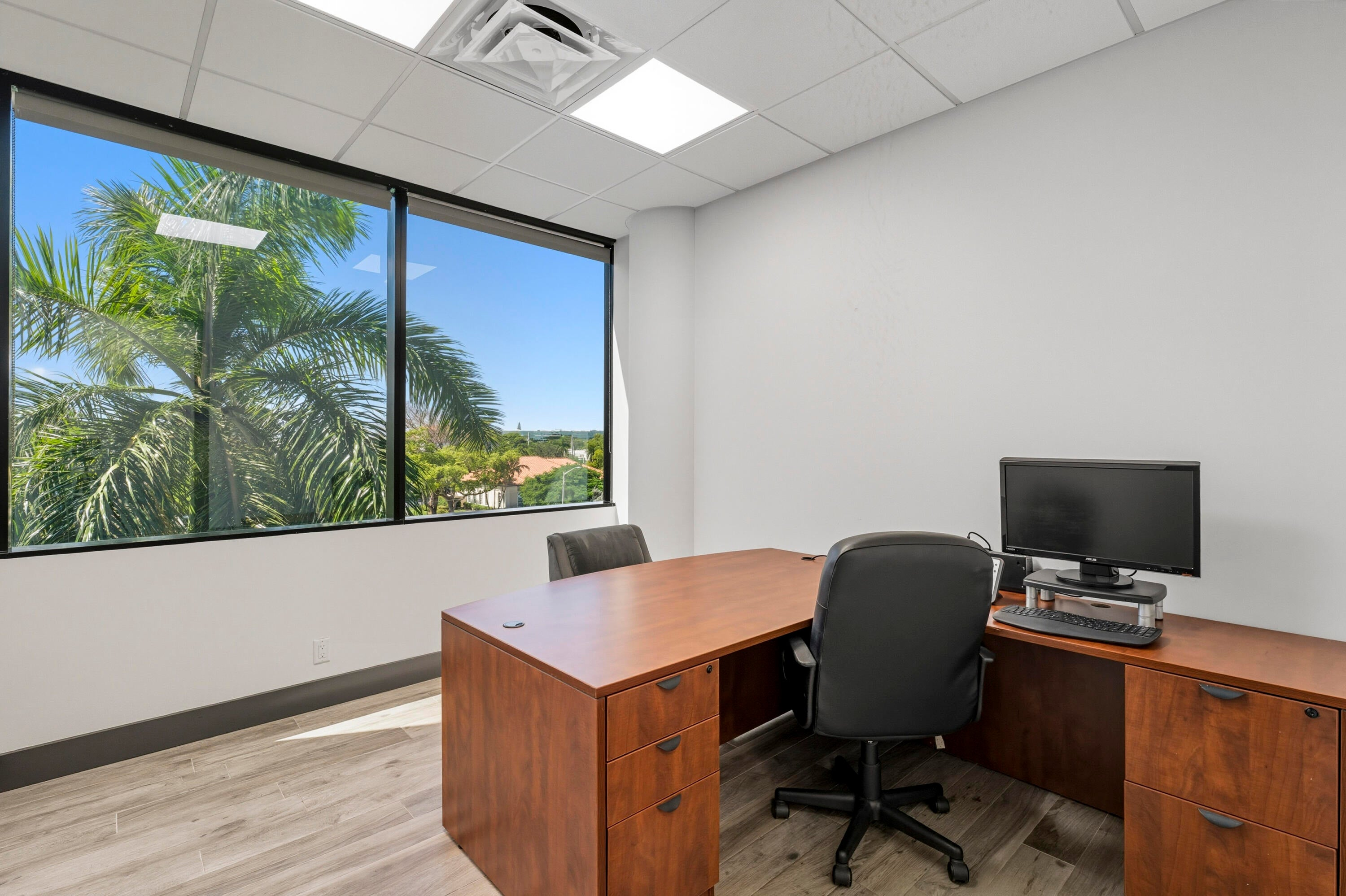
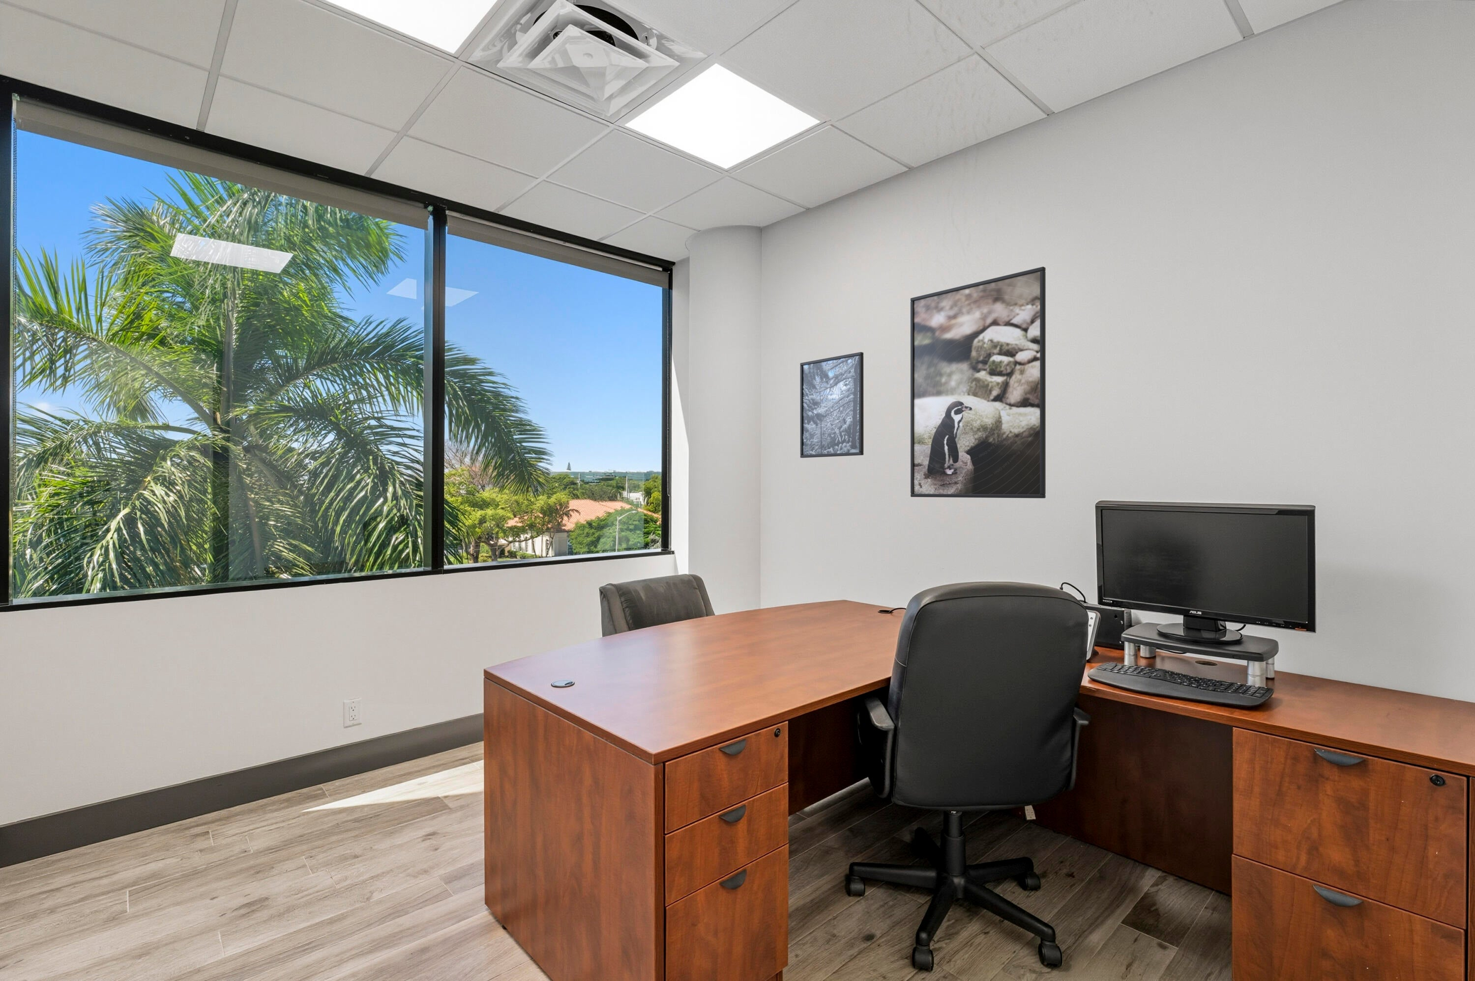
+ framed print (973, 391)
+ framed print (831, 407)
